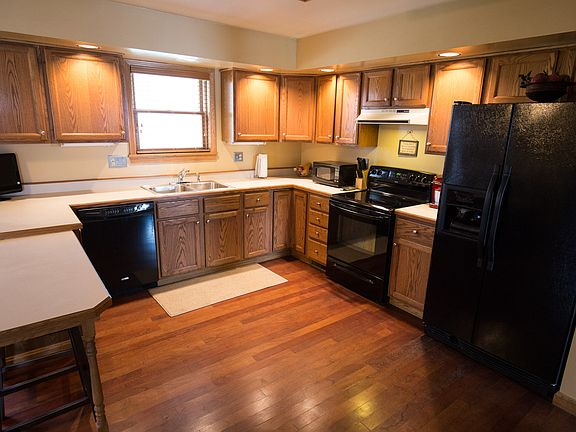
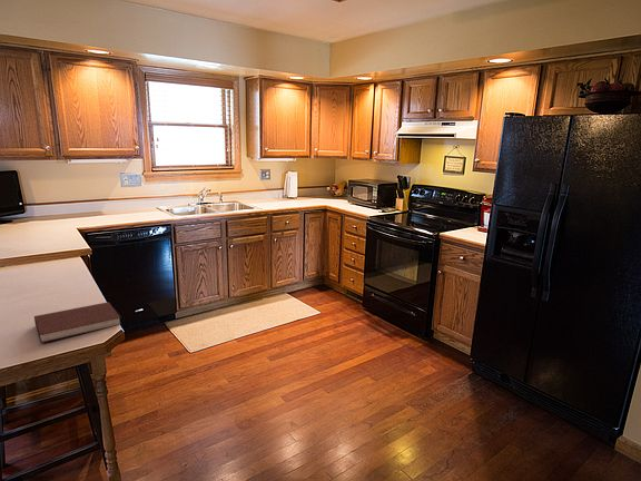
+ notebook (78, 320)
